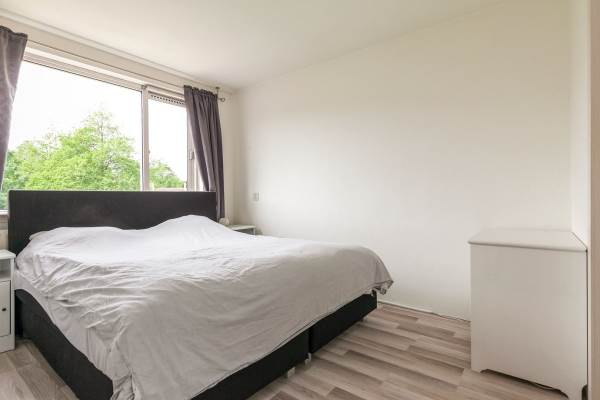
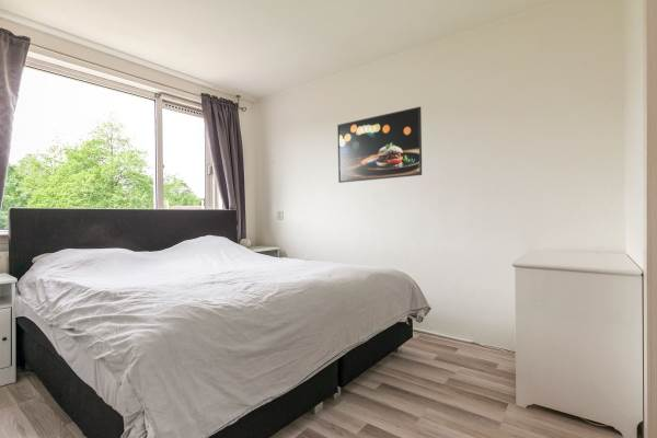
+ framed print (376, 148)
